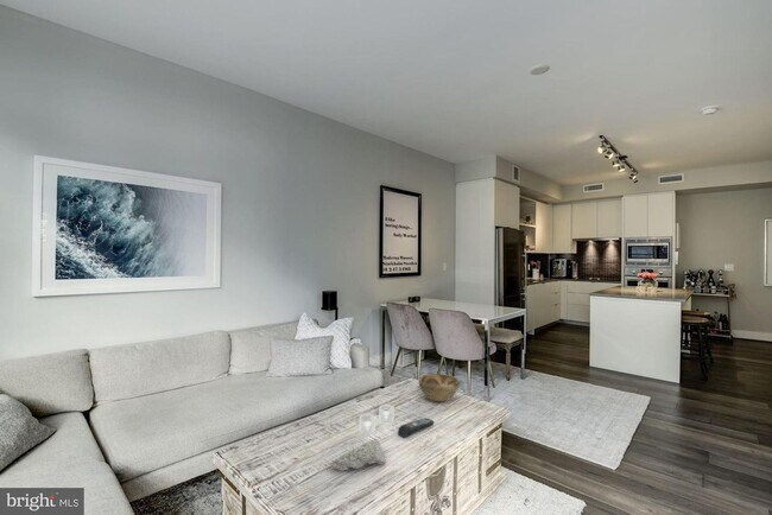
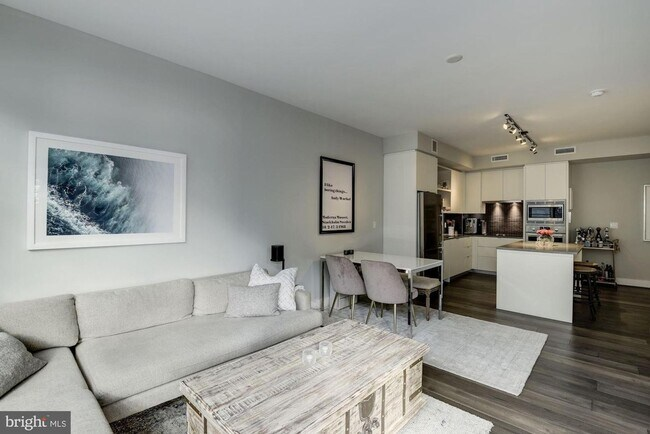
- decorative bowl (438, 389)
- remote control (416, 426)
- decorative object (360, 452)
